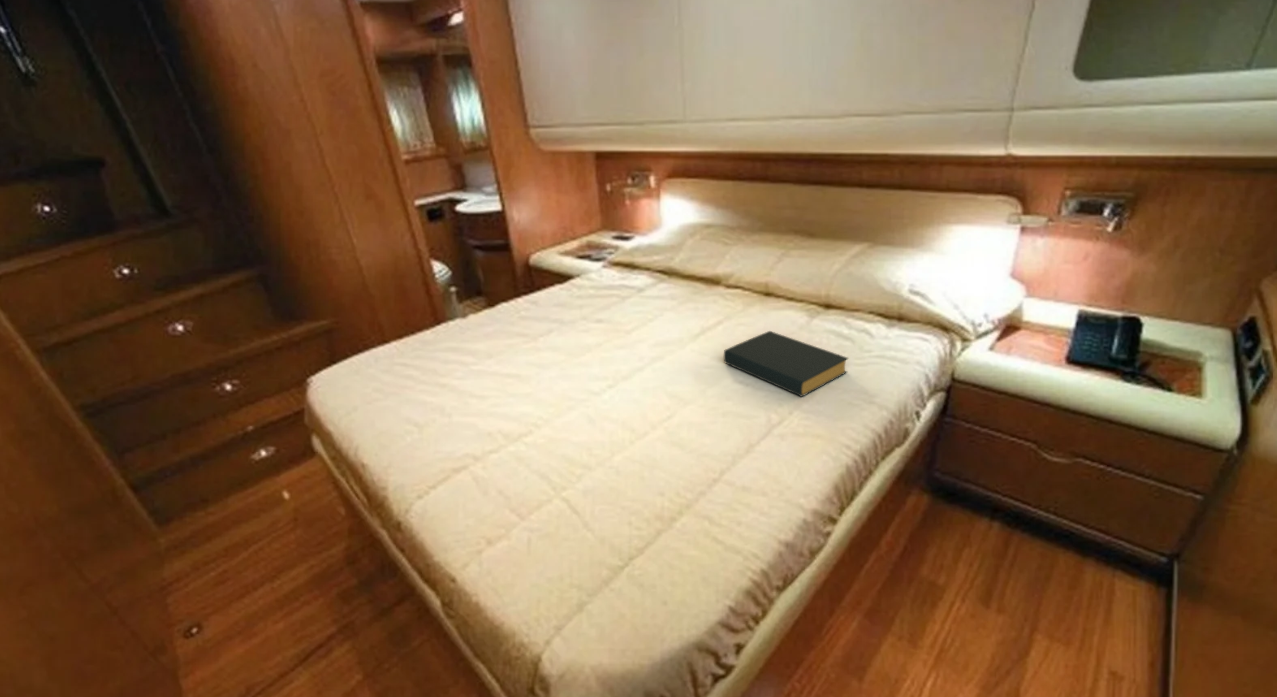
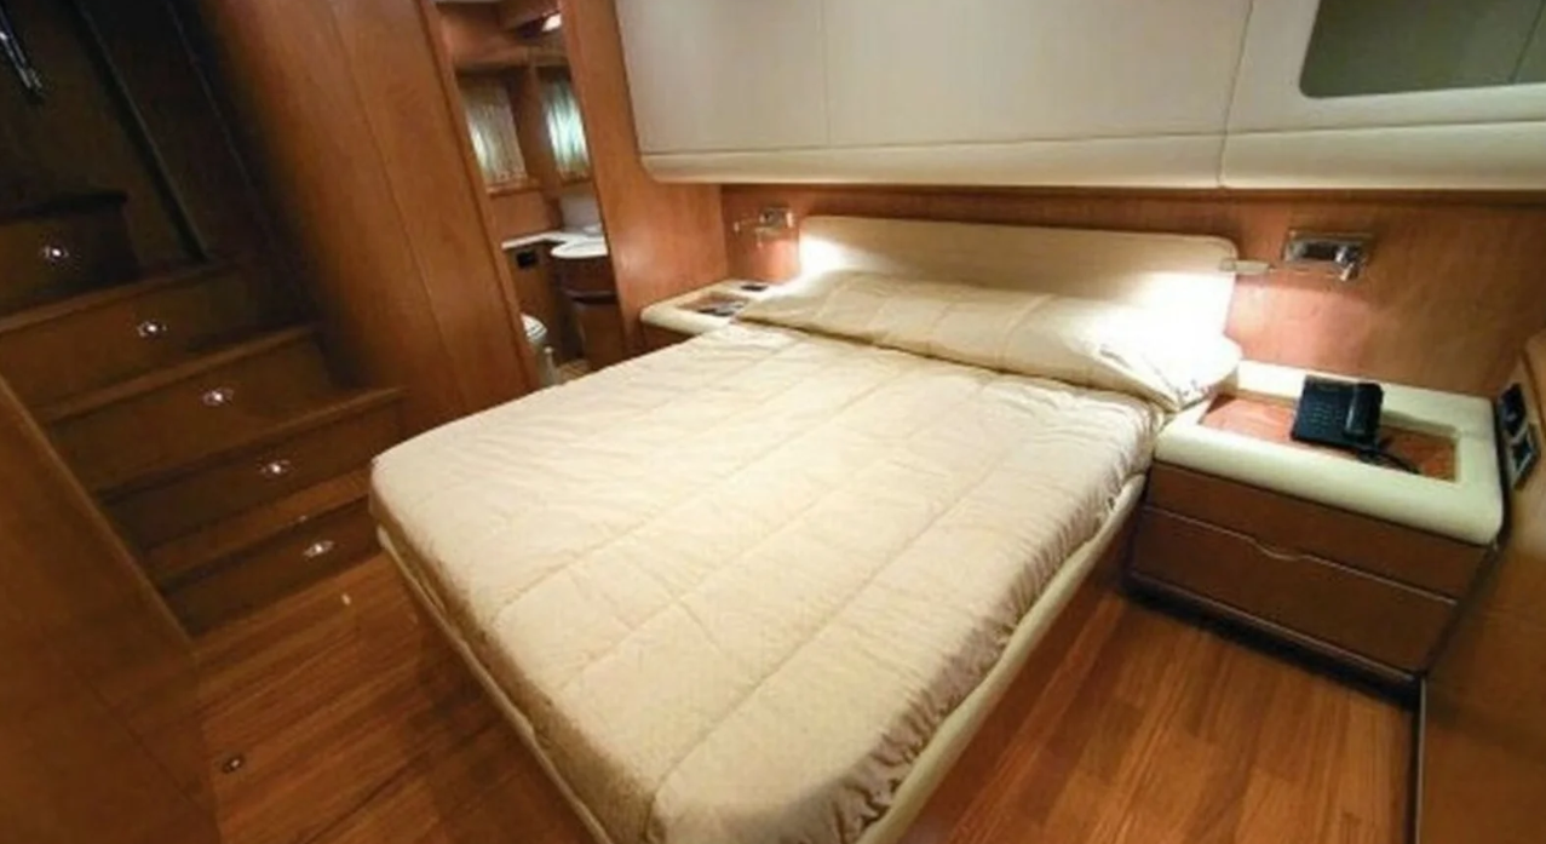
- hardback book (783, 360)
